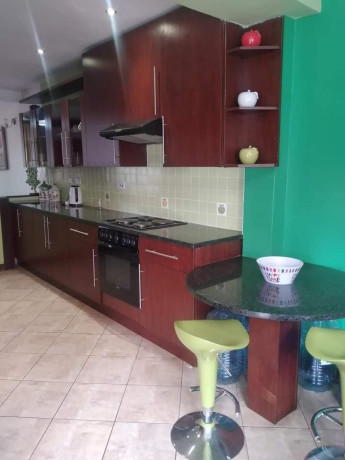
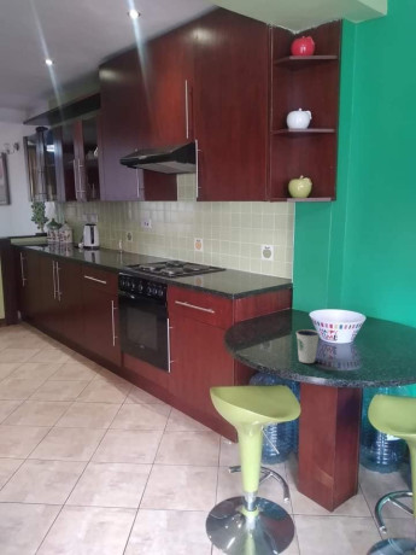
+ dixie cup (306, 346)
